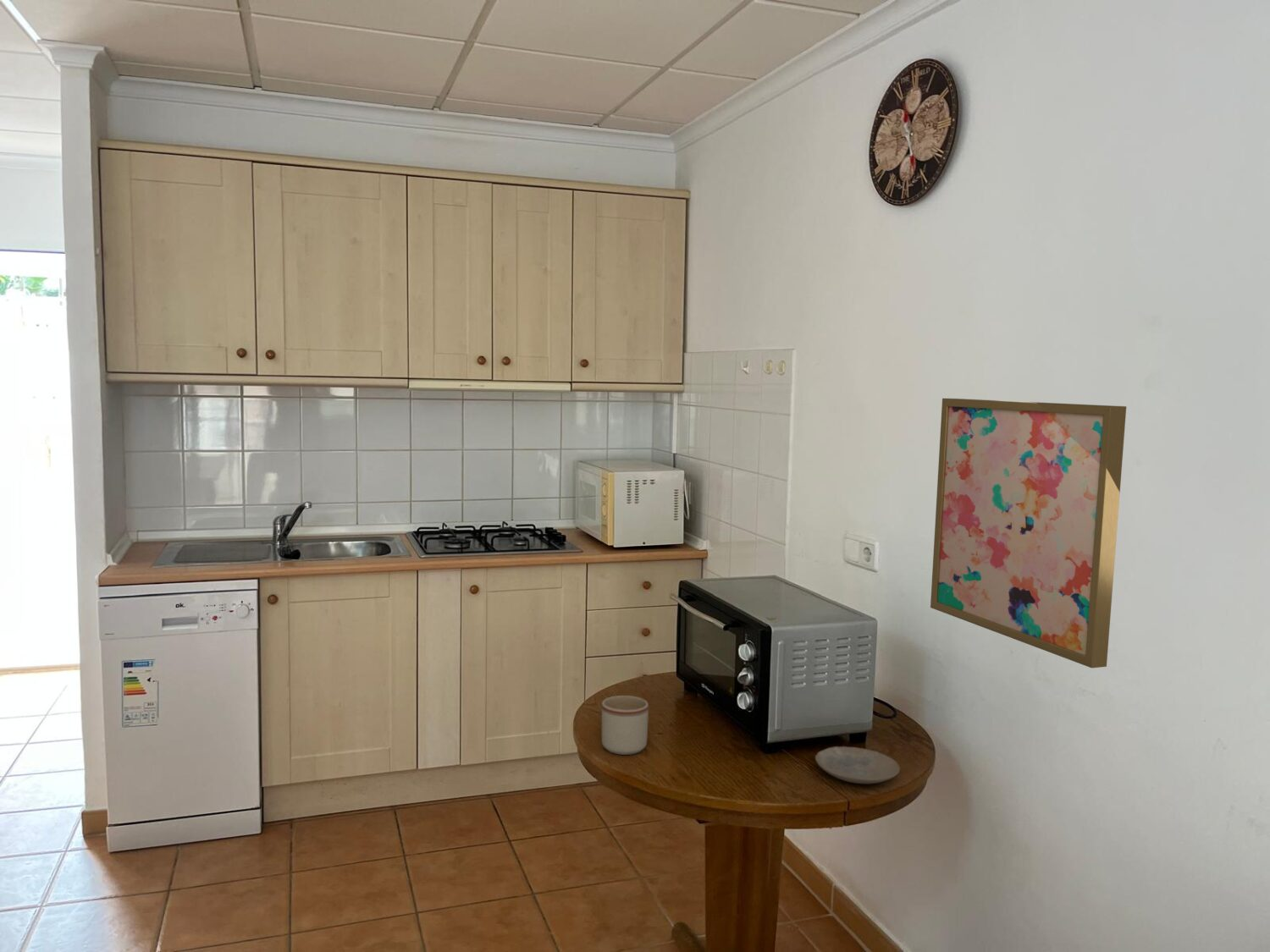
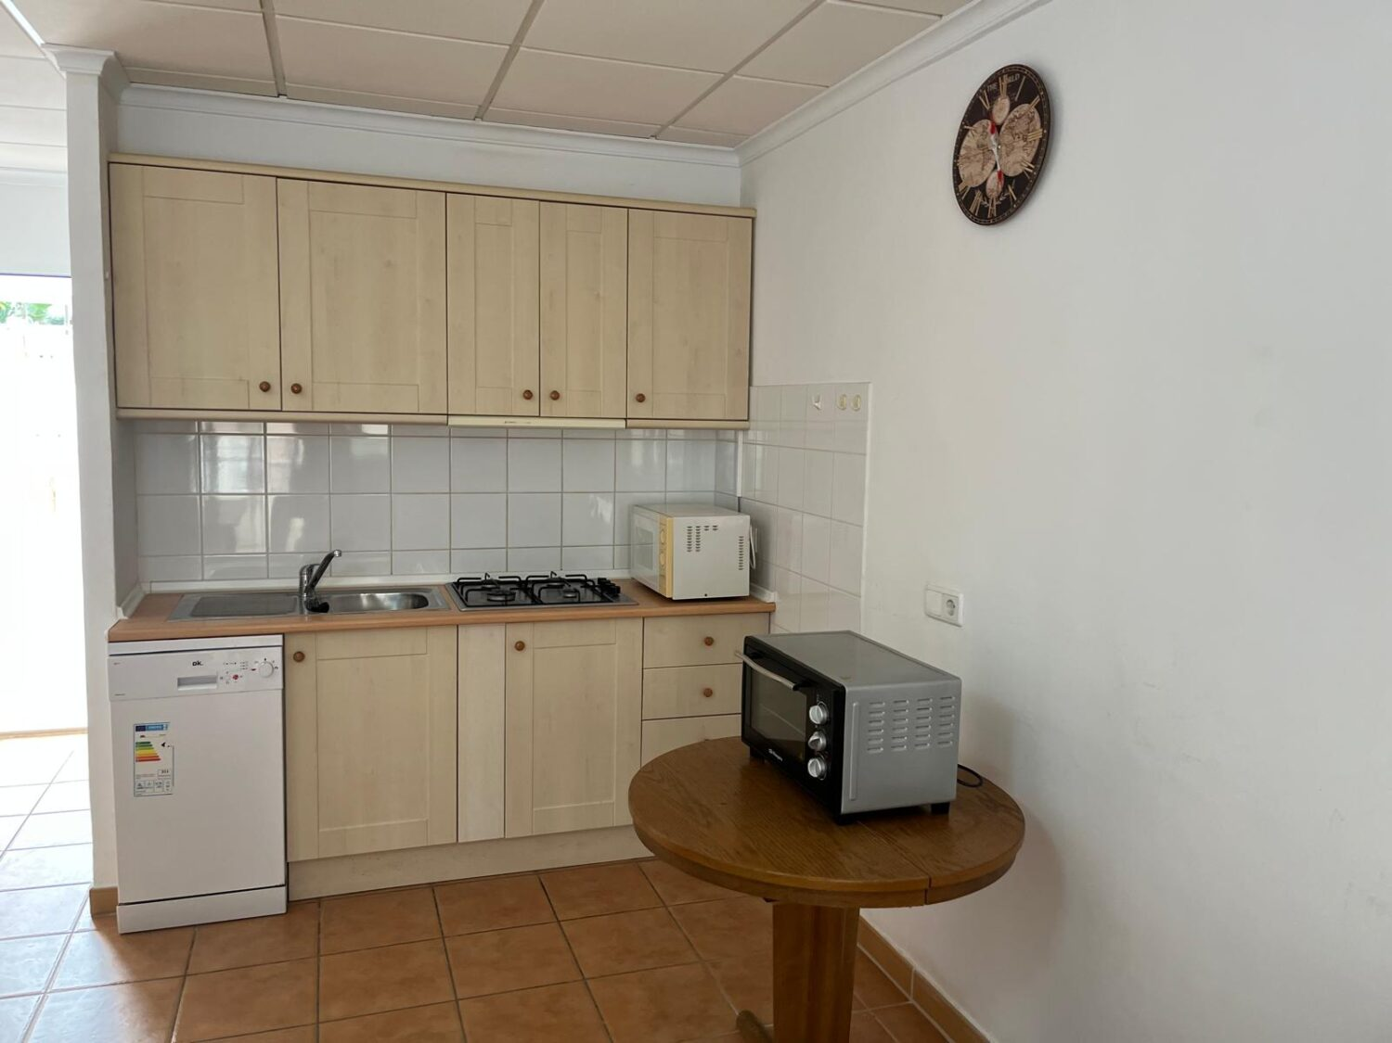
- plate (856, 768)
- wall art (1016, 519)
- mug (627, 723)
